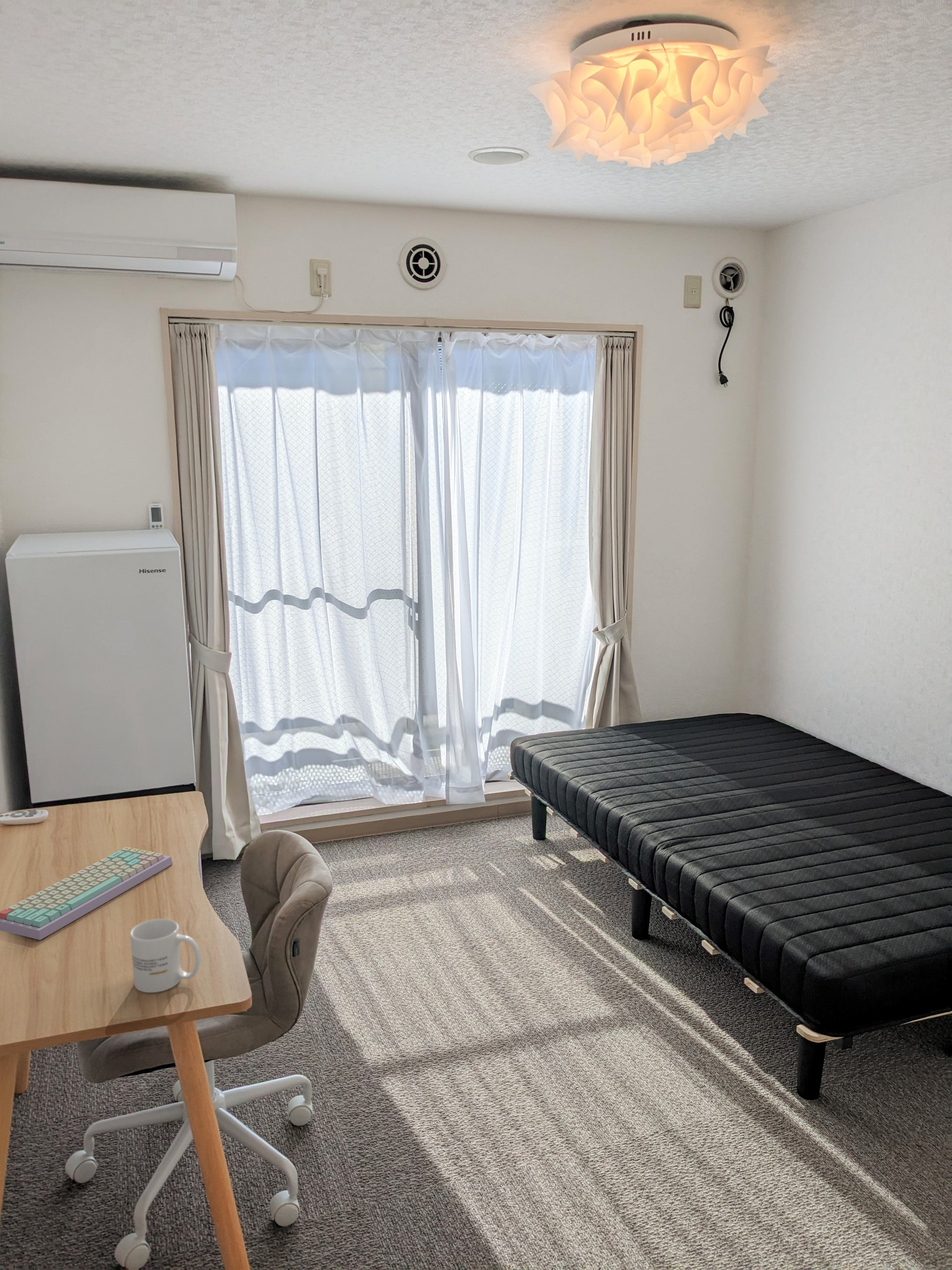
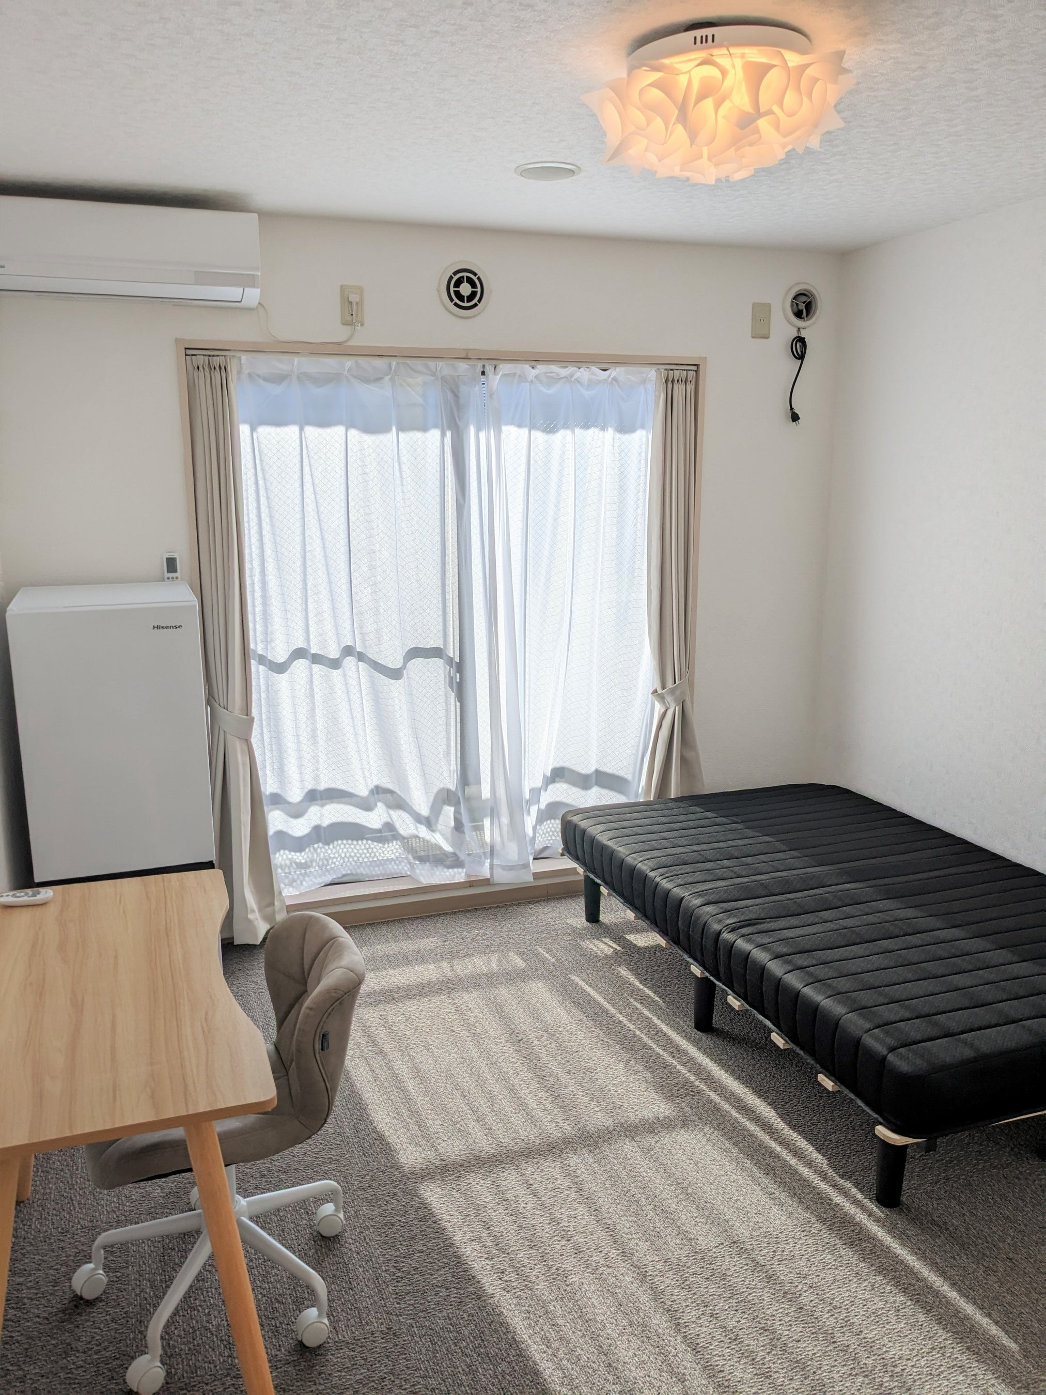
- mug (165, 954)
- keyboard (87, 887)
